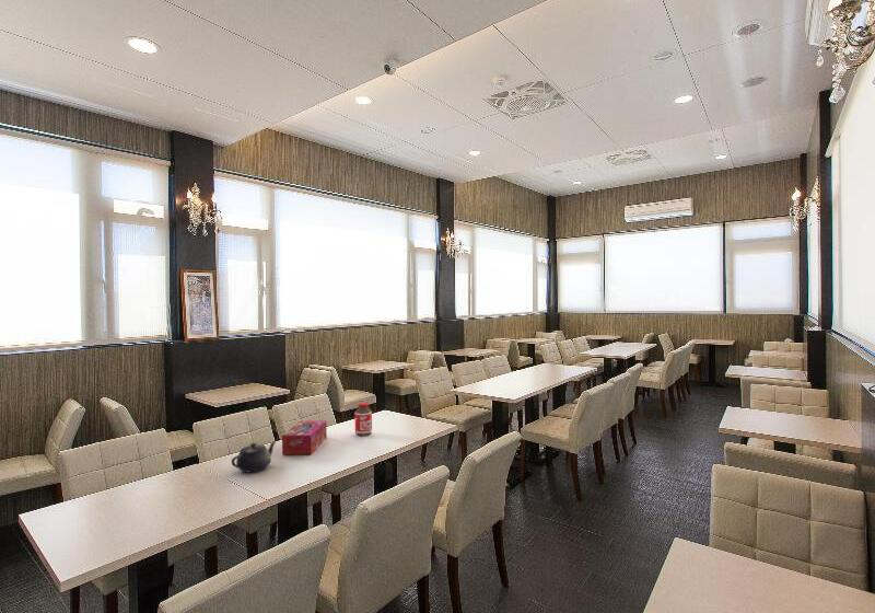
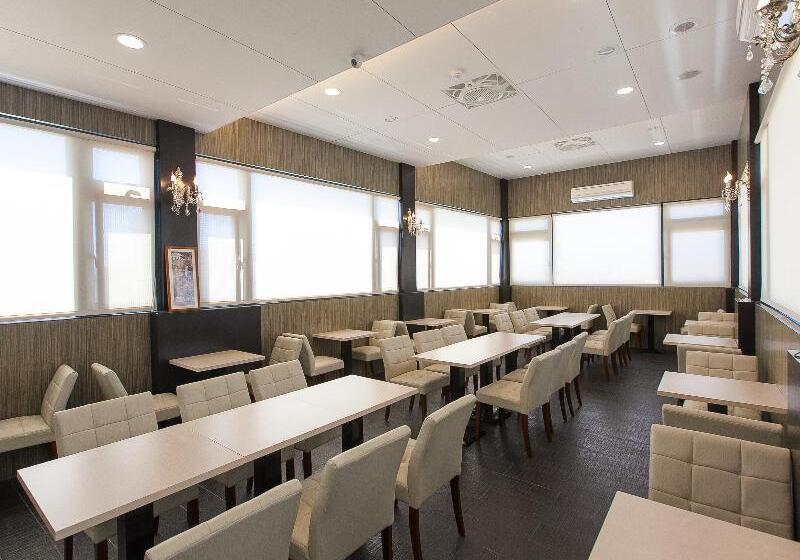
- bottle (363, 418)
- teapot (255, 455)
- tissue box (305, 436)
